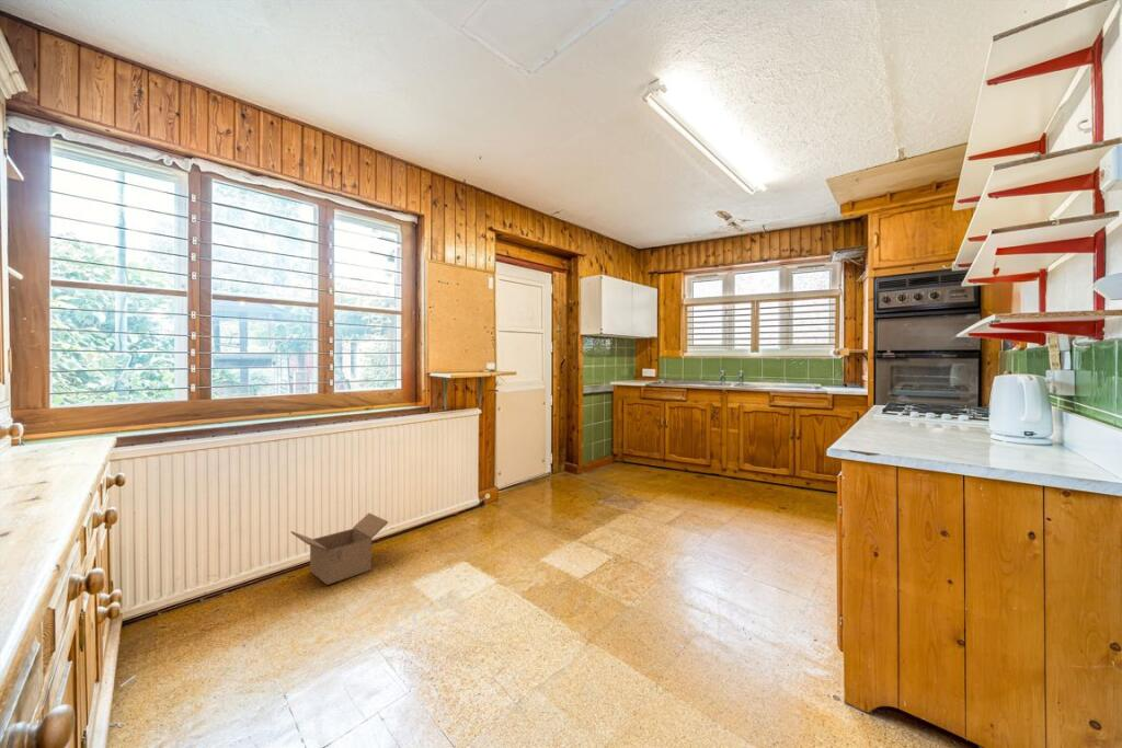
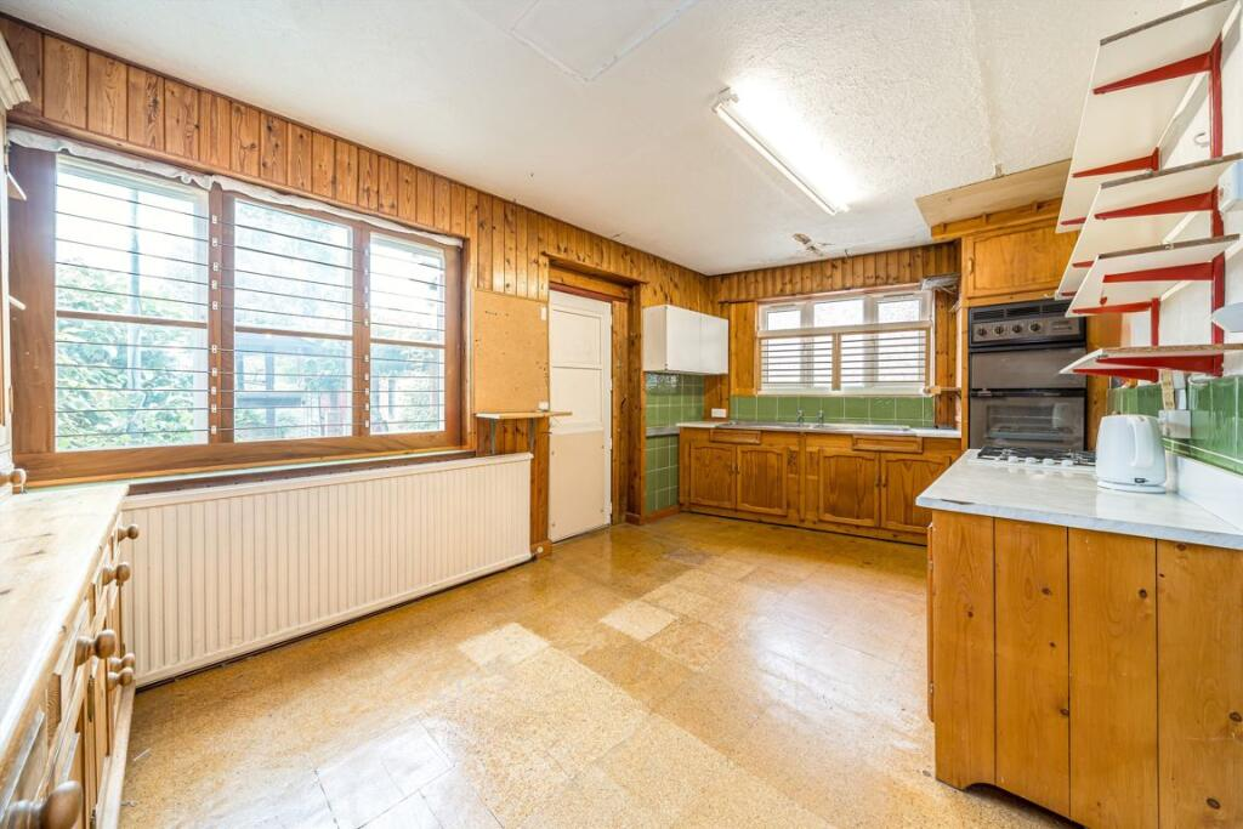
- box (341, 548)
